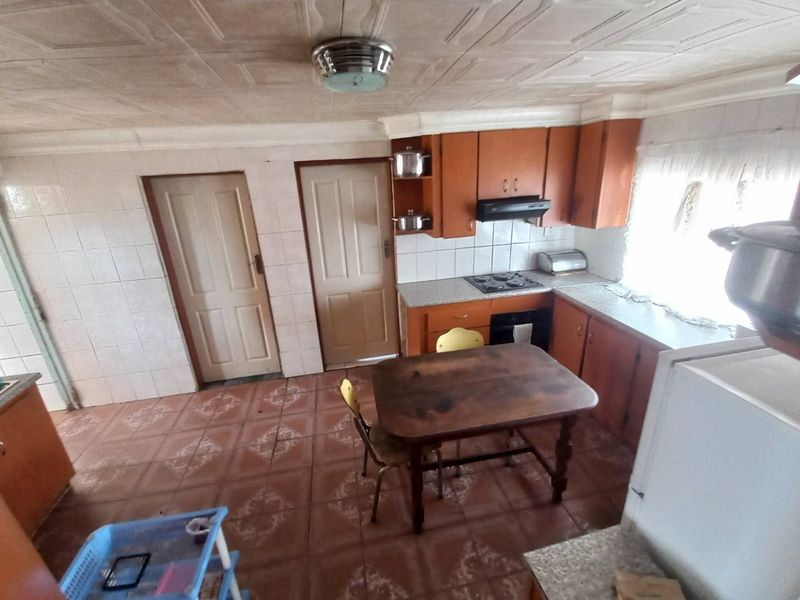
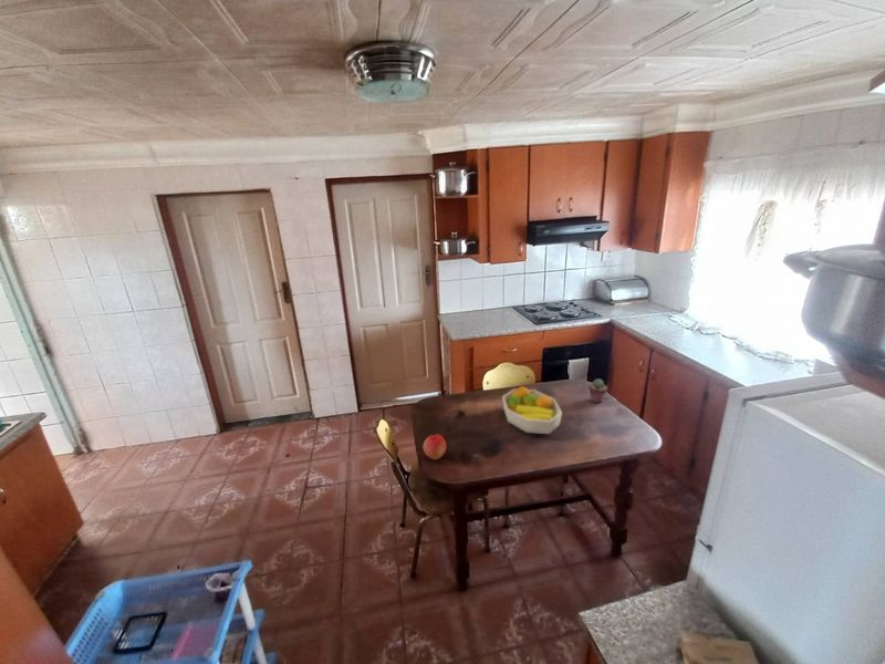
+ fruit bowl (530, 408)
+ apple (434, 447)
+ potted succulent (597, 390)
